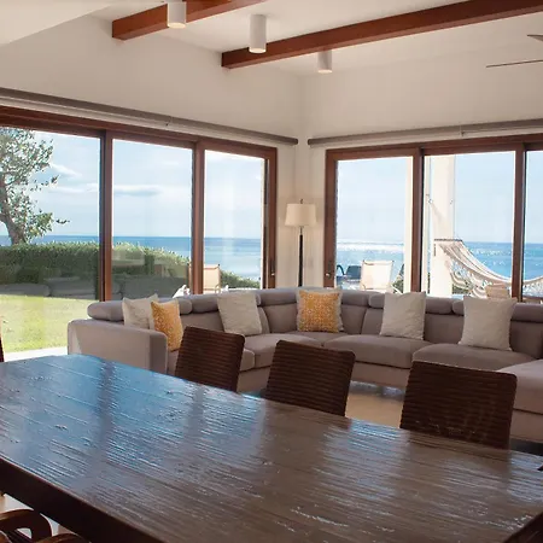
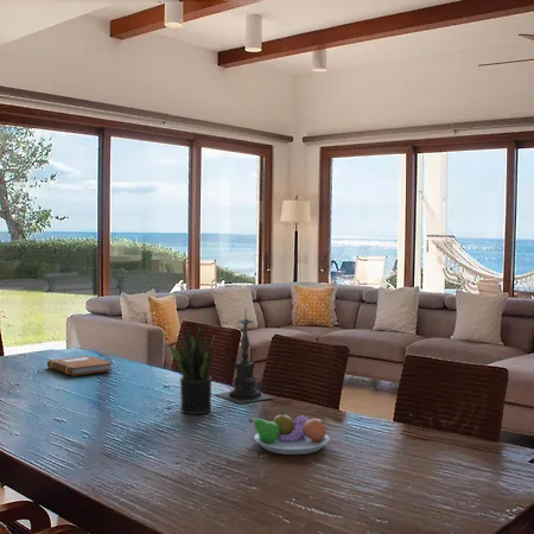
+ potted plant (192, 368)
+ notebook (78, 364)
+ fruit bowl (288, 430)
+ candle holder (243, 351)
